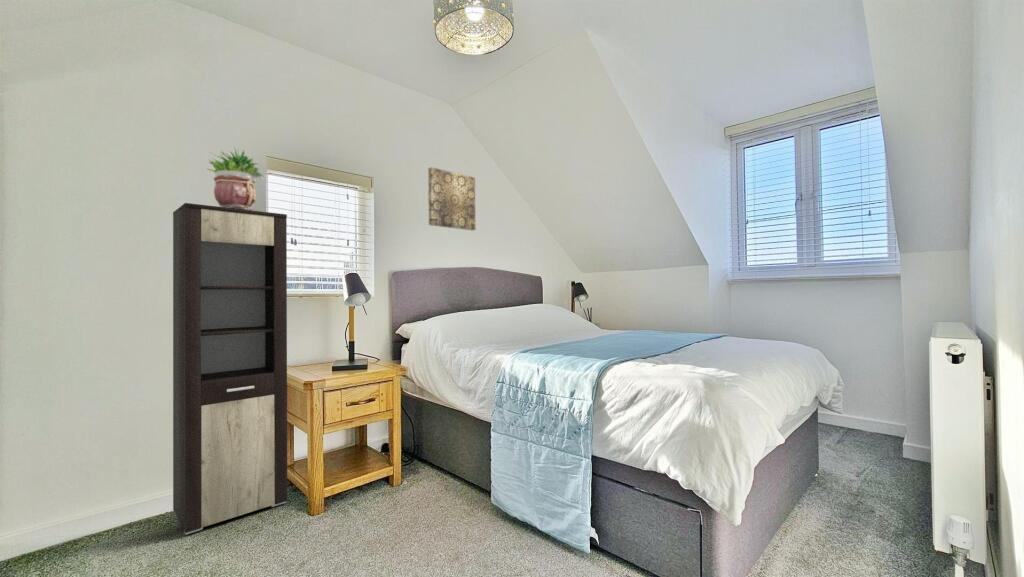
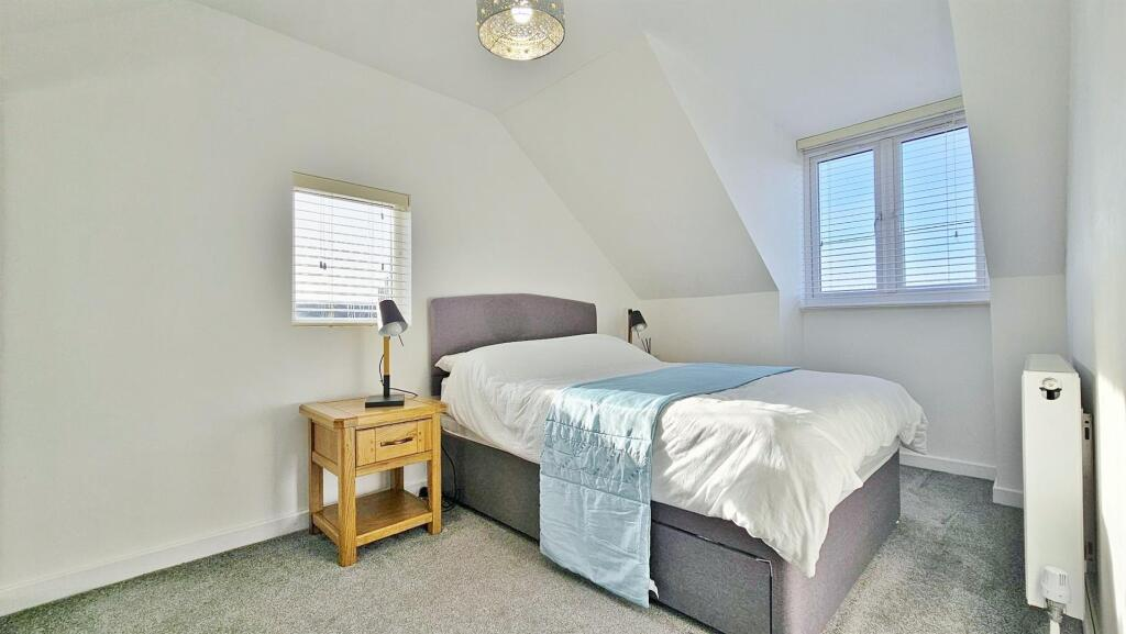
- wall art (452, 200)
- cabinet (231, 360)
- potted plant (233, 179)
